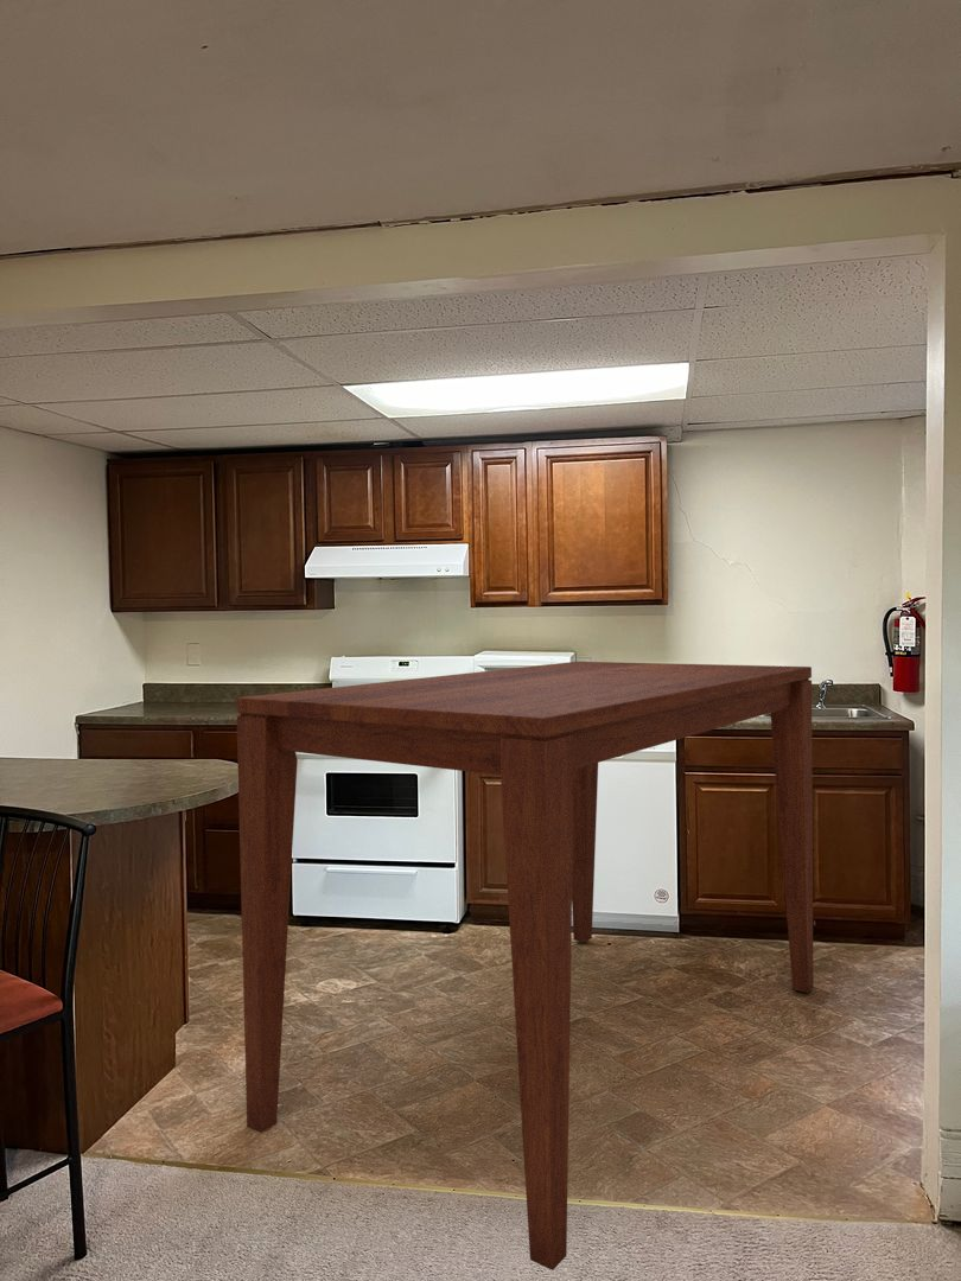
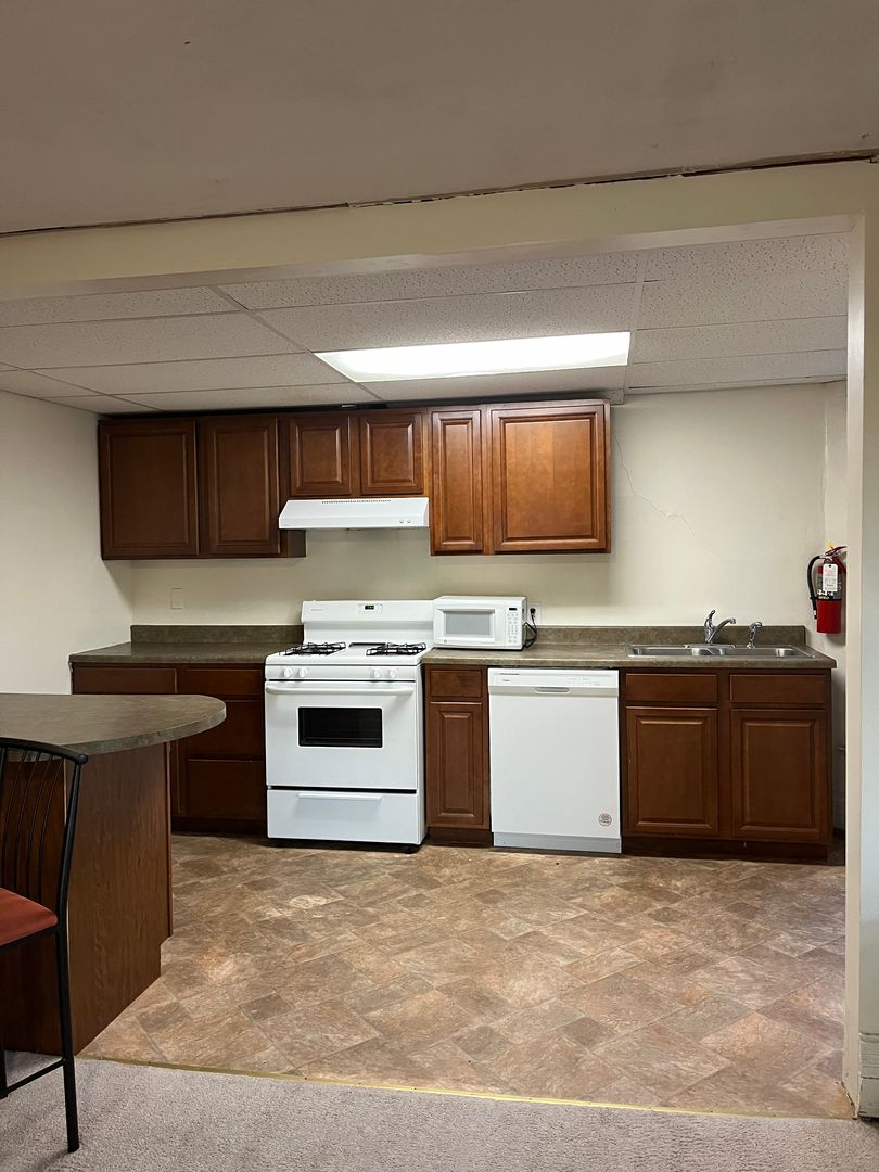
- dining table (568, 865)
